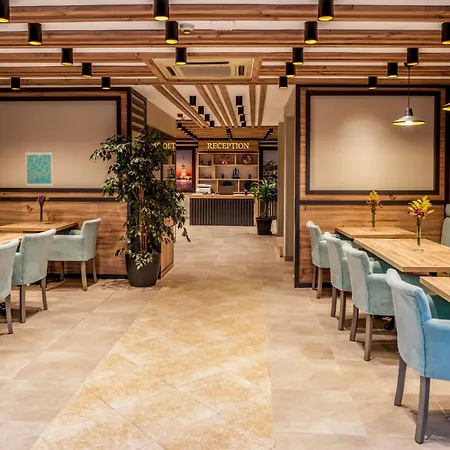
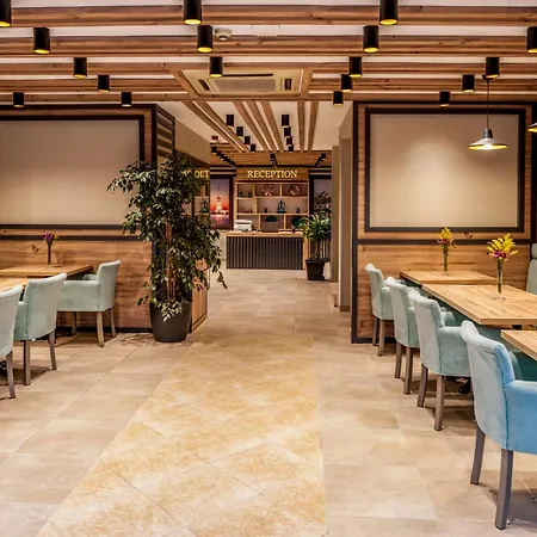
- wall art (39, 169)
